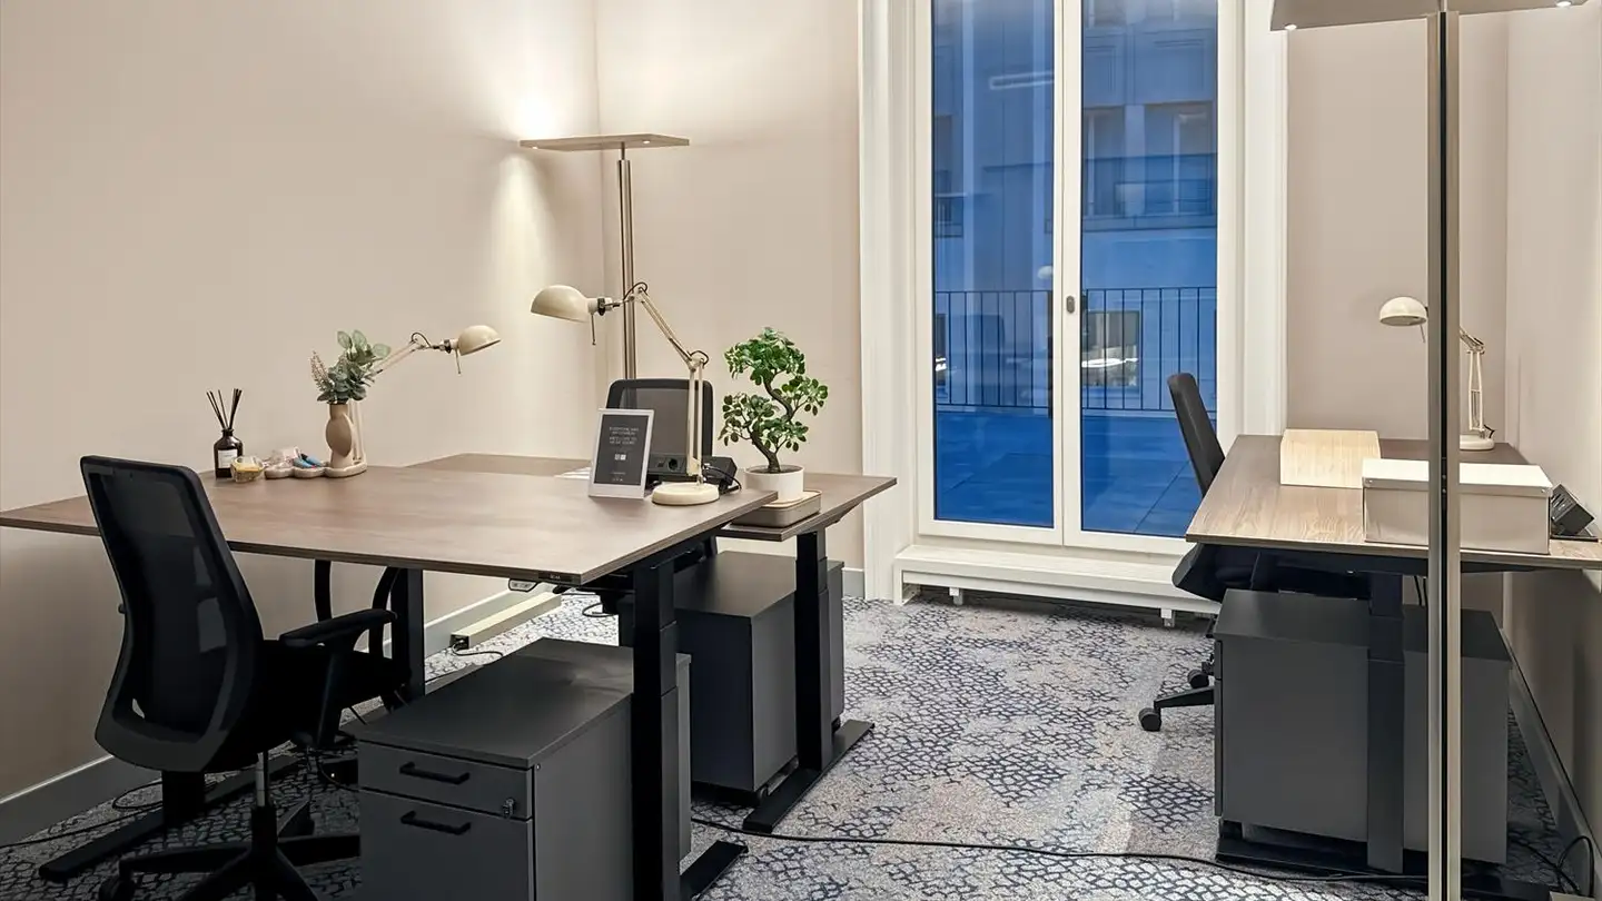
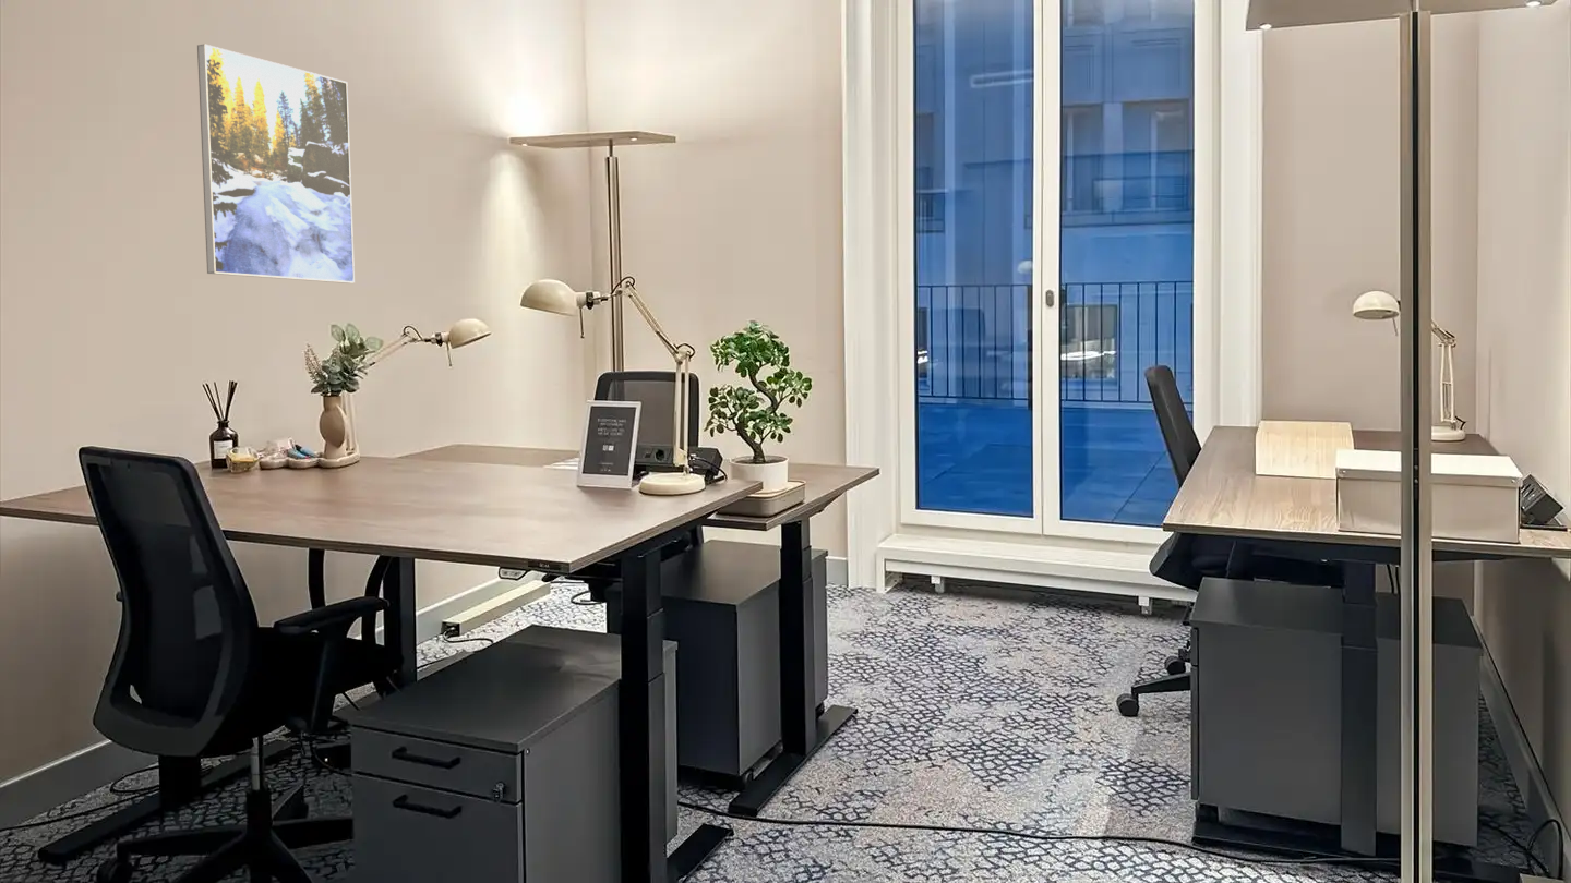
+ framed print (280, 172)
